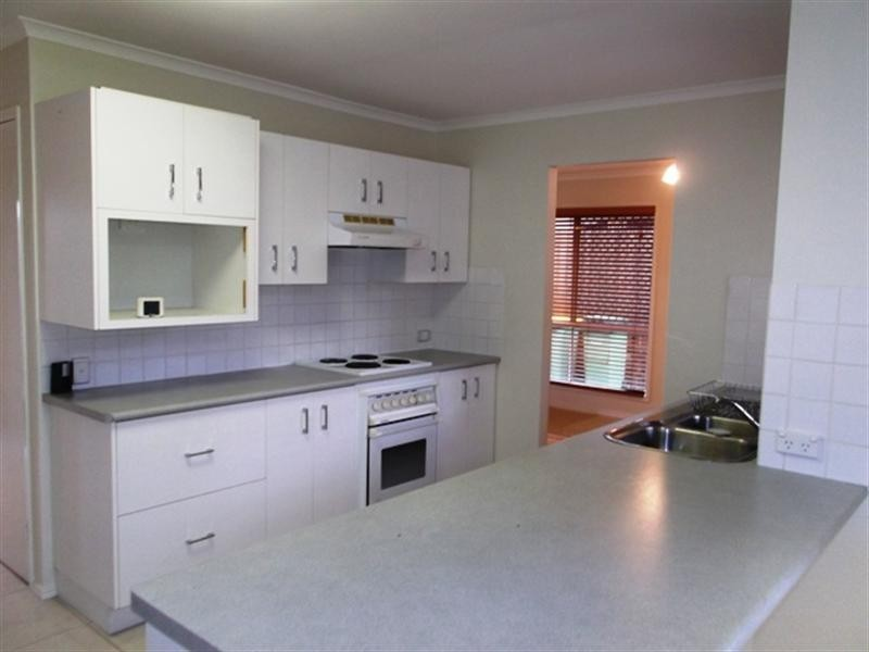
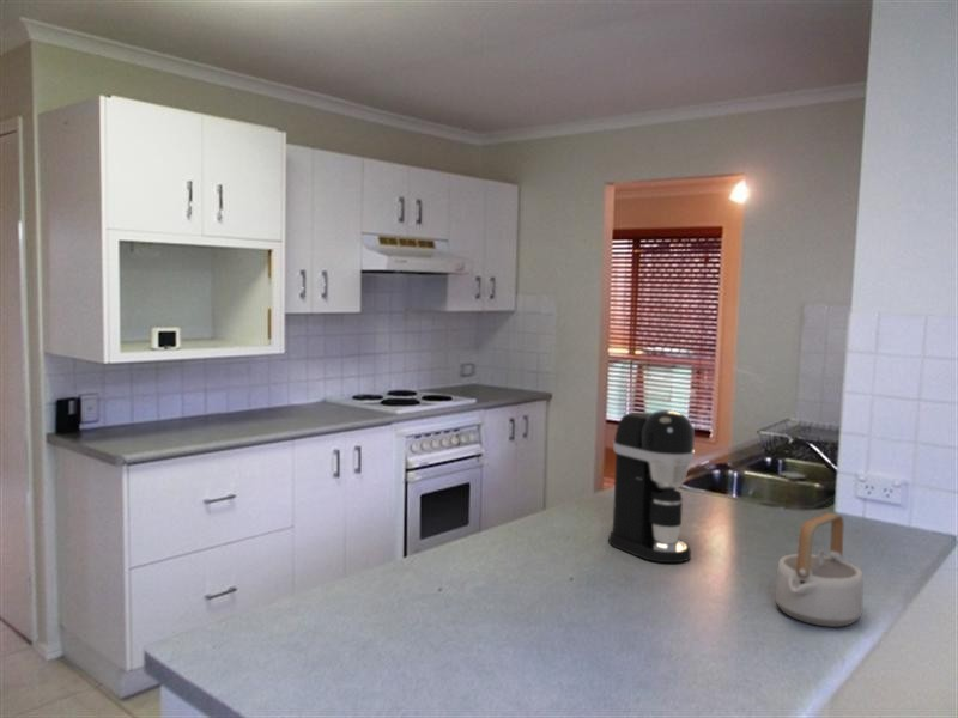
+ coffee maker (651, 479)
+ teapot (815, 566)
